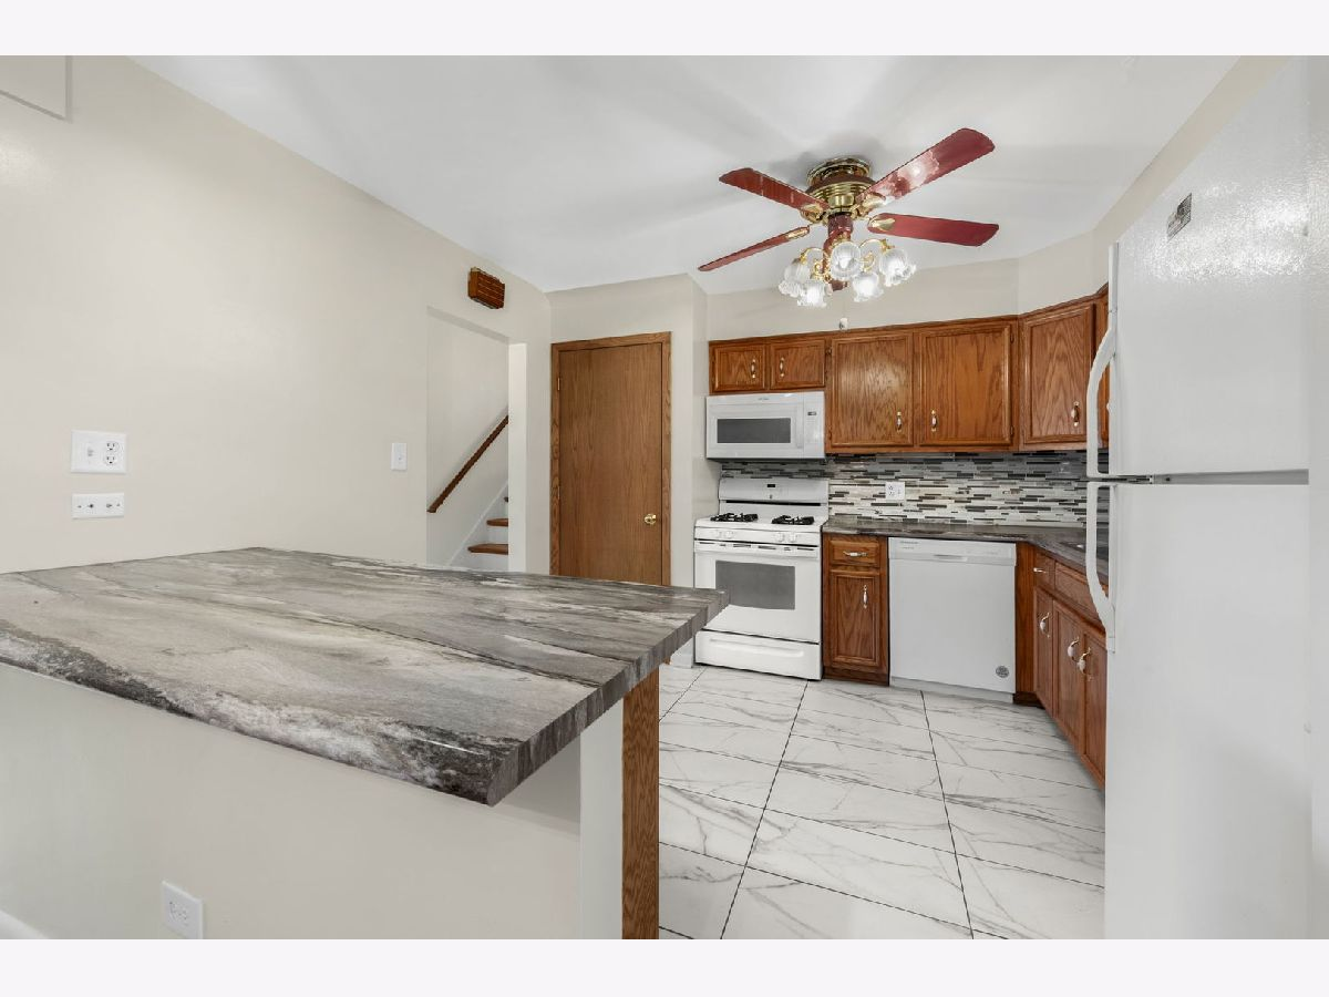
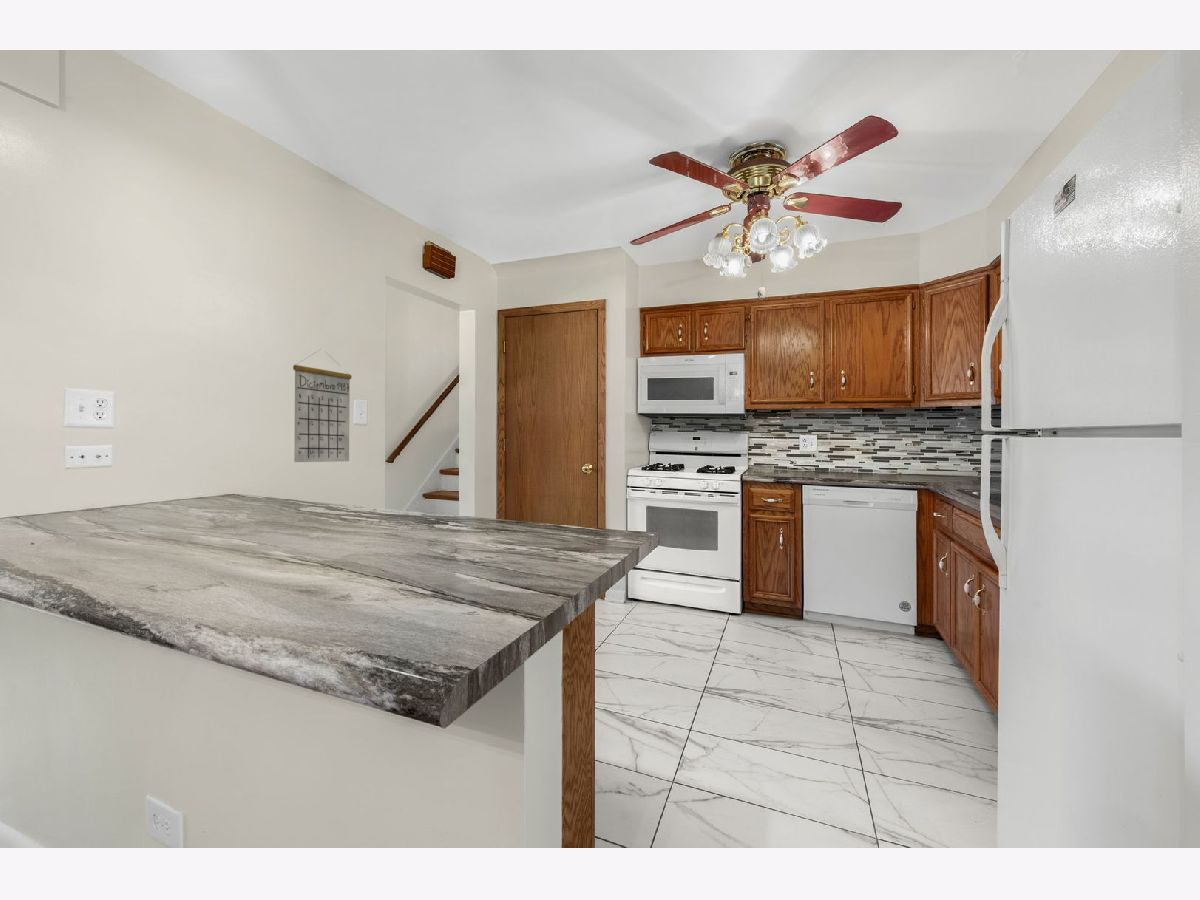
+ calendar (323, 404)
